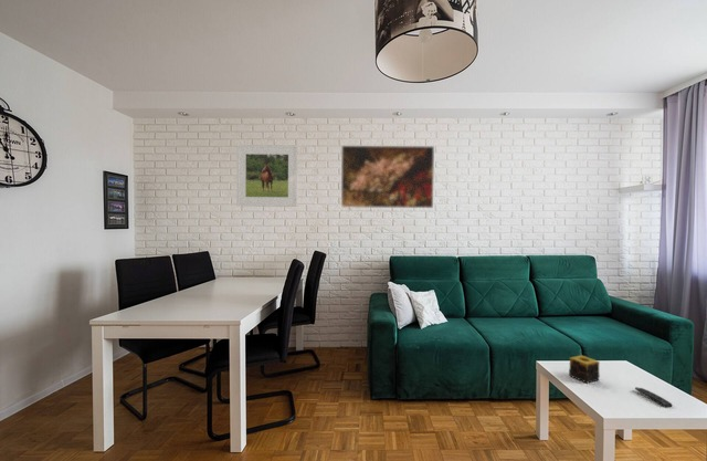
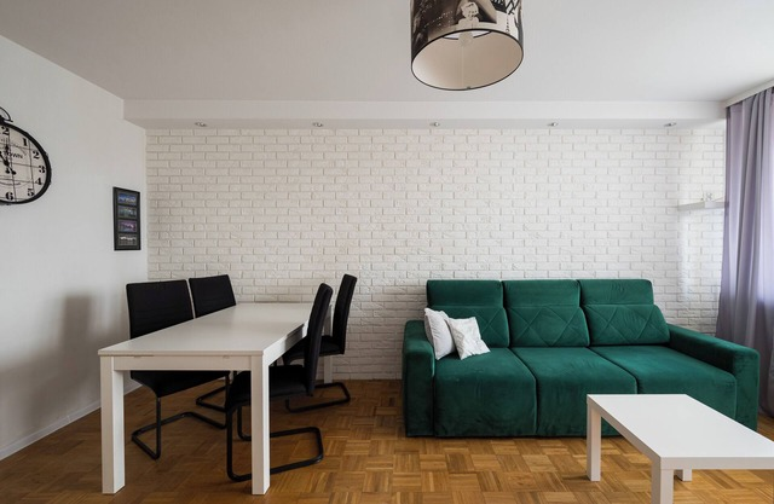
- candle (583, 368)
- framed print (266, 176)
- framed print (387, 177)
- remote control (651, 396)
